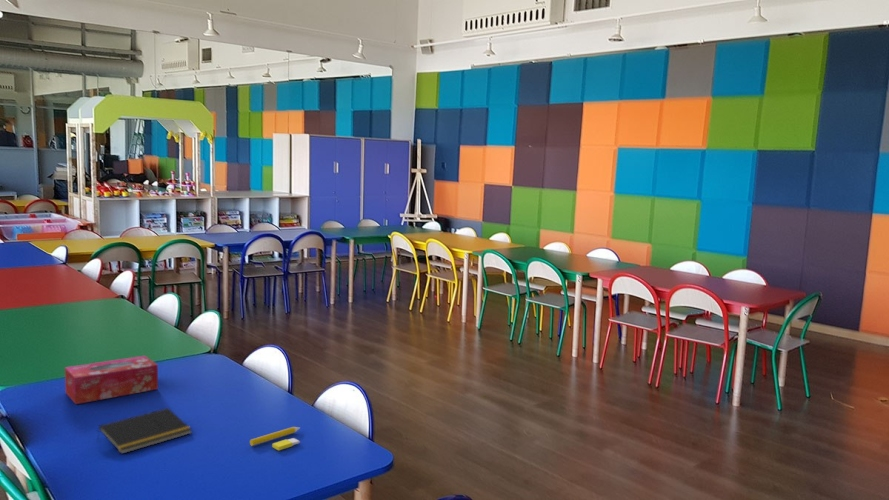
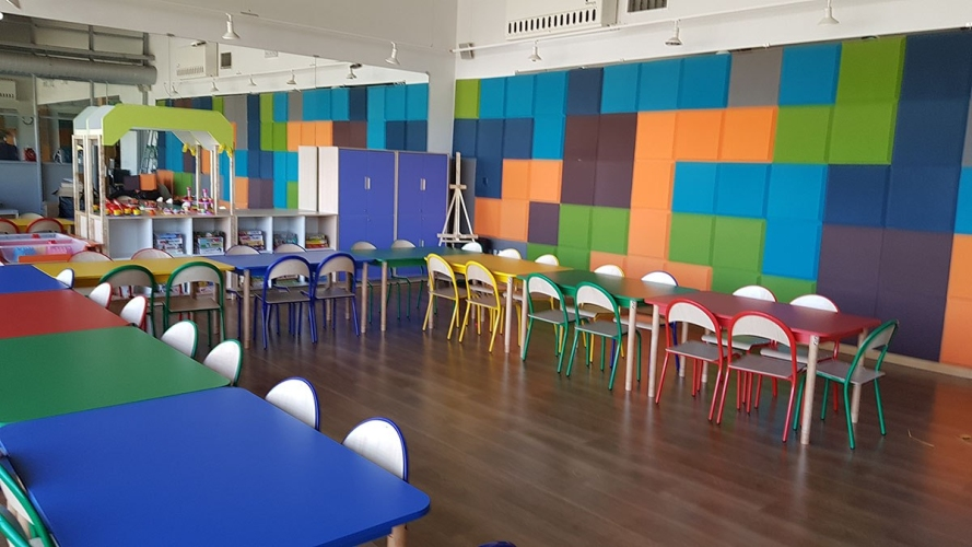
- pencil (283, 440)
- tissue box (112, 378)
- notepad (146, 429)
